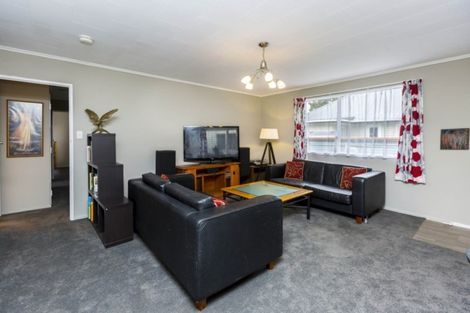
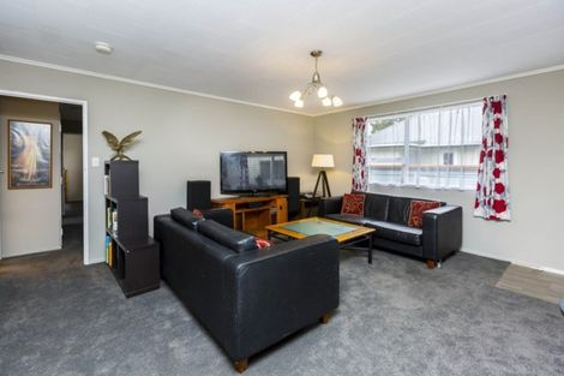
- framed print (454, 139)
